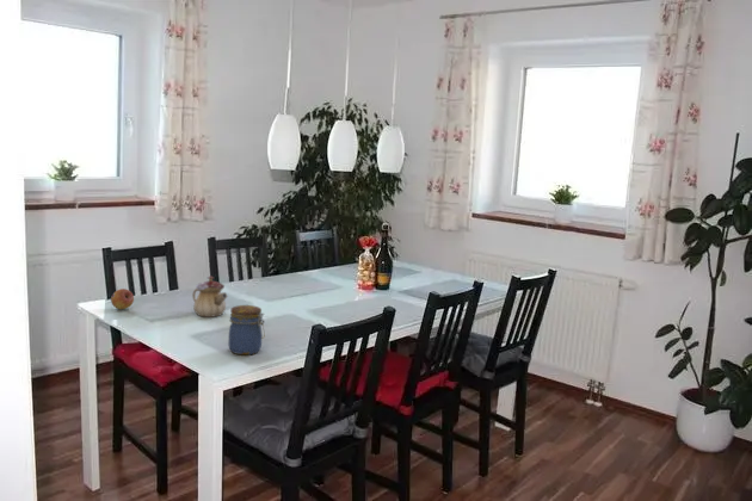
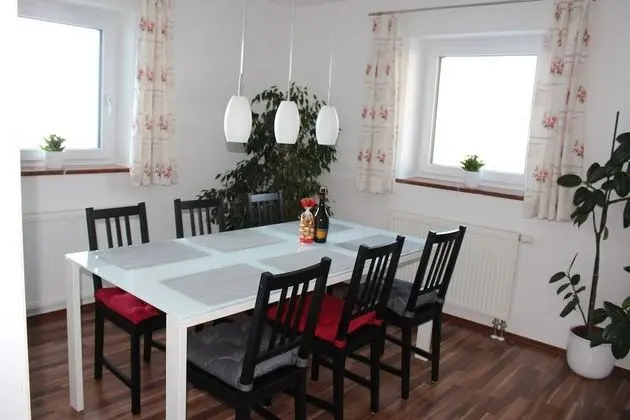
- jar (247, 329)
- fruit (122, 298)
- teapot (208, 293)
